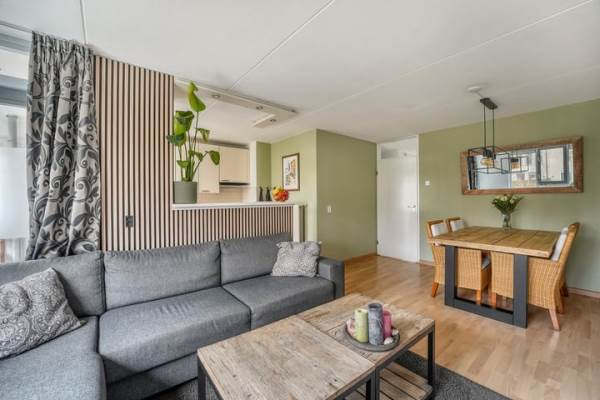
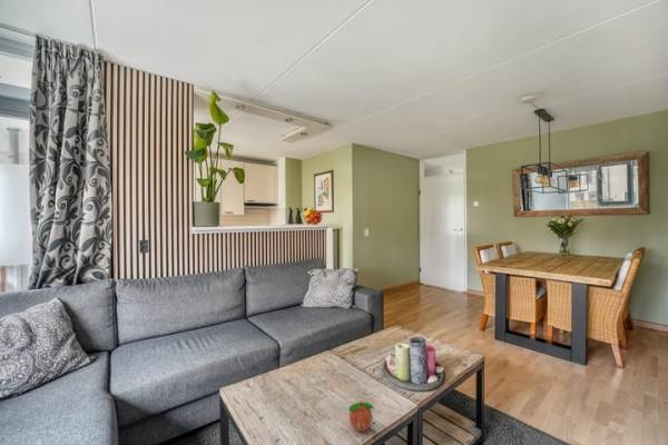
+ fruit (361, 414)
